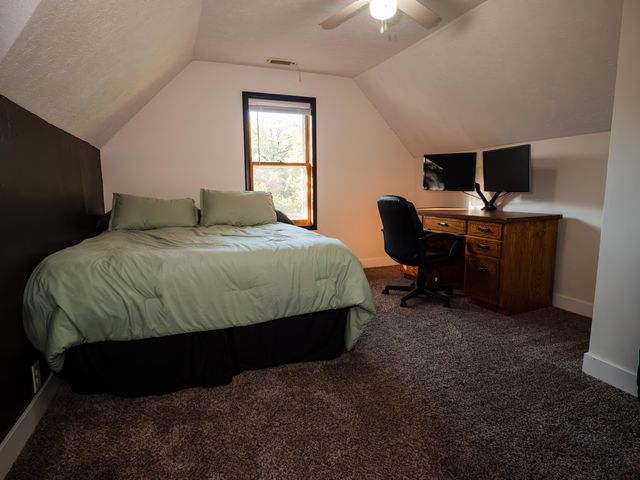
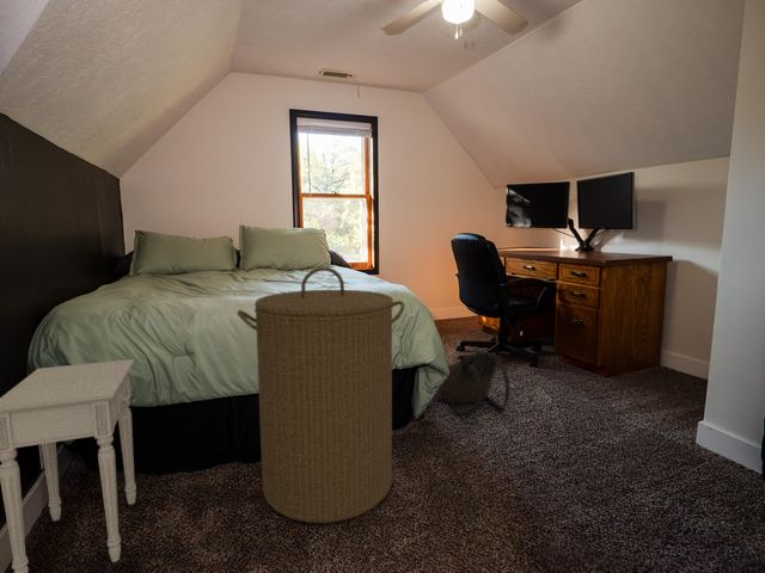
+ backpack (473, 377)
+ nightstand (98, 460)
+ laundry hamper (326, 377)
